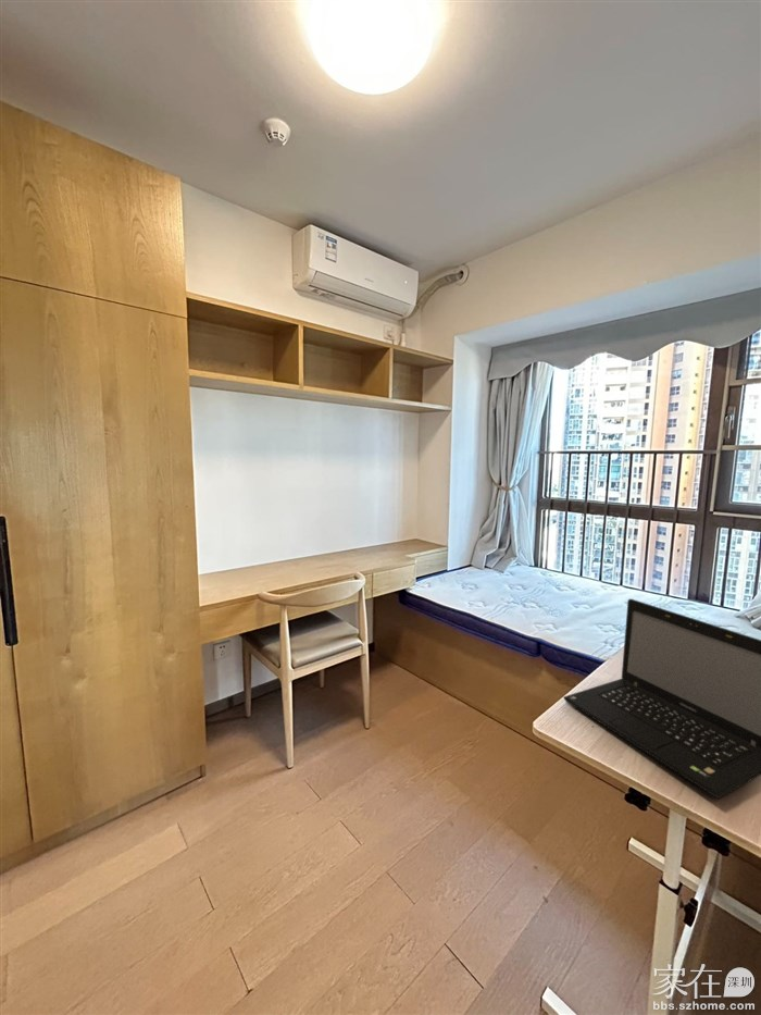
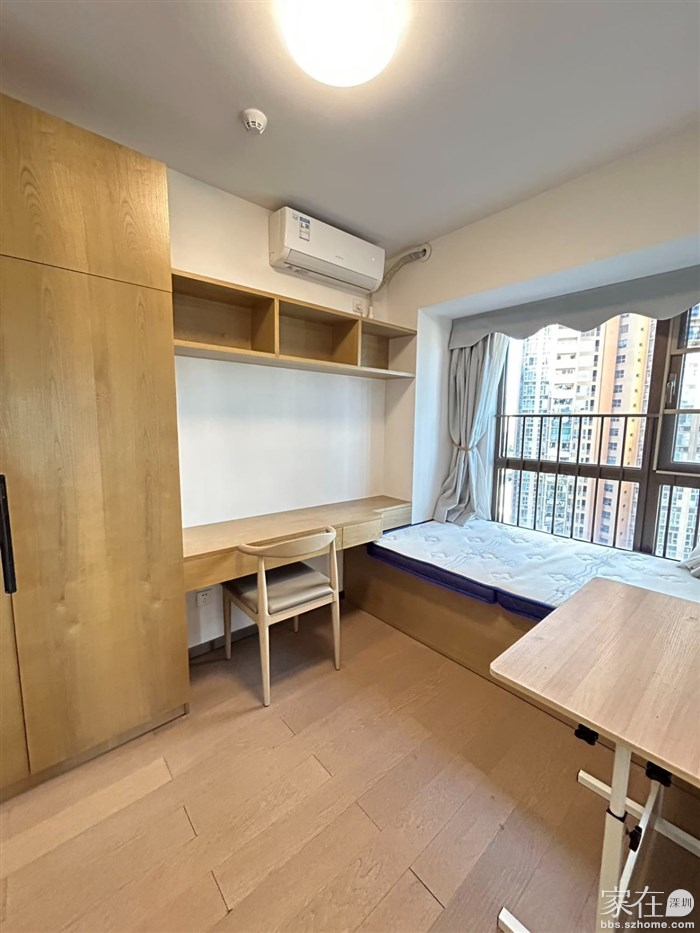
- laptop (664, 680)
